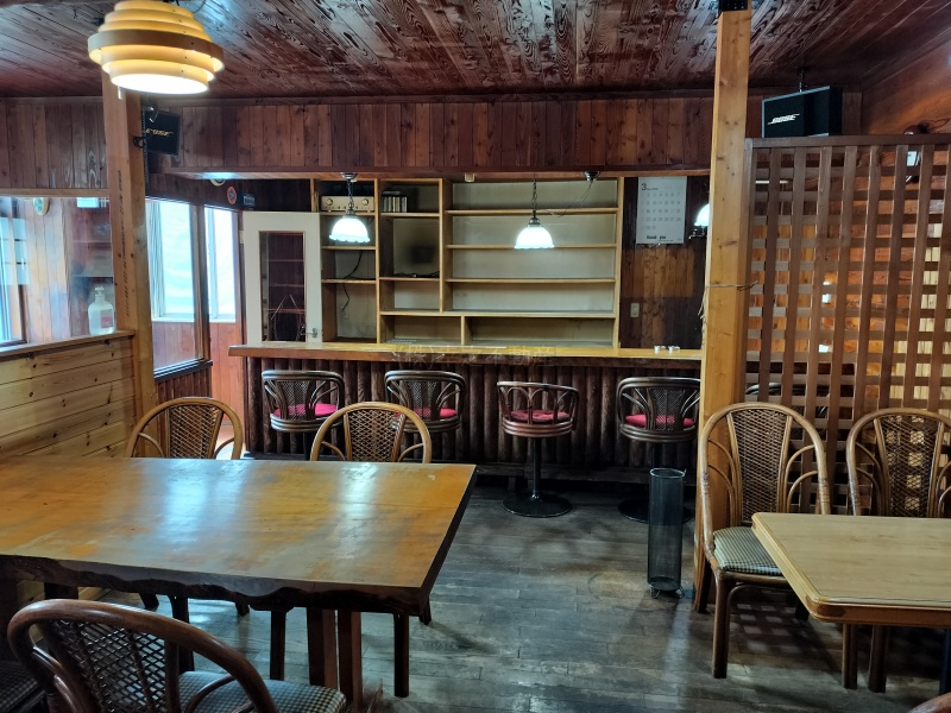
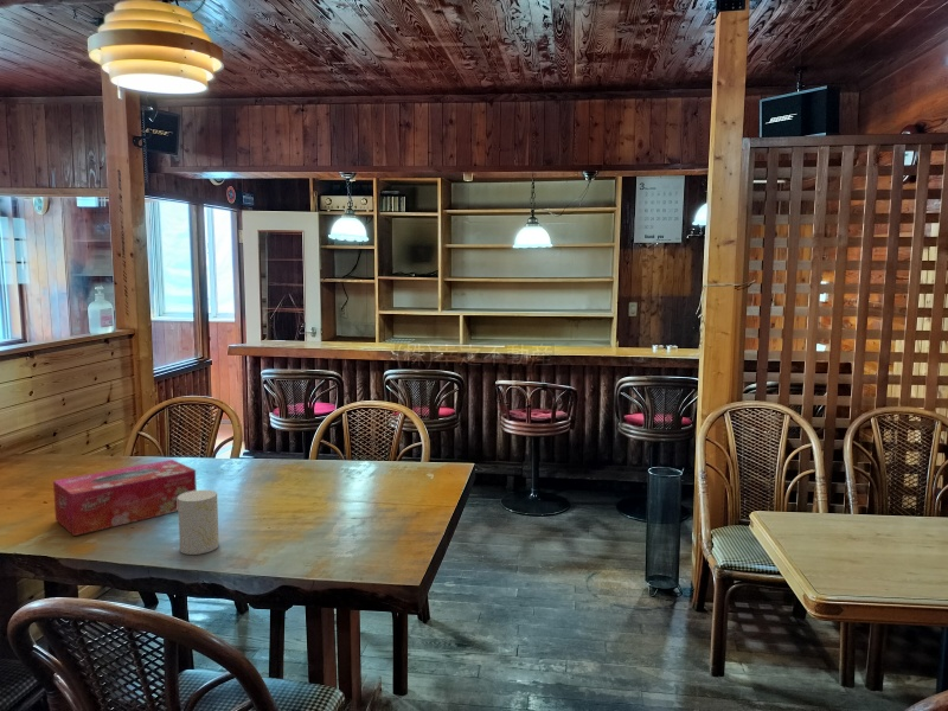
+ tissue box (127, 494)
+ cup (198, 521)
